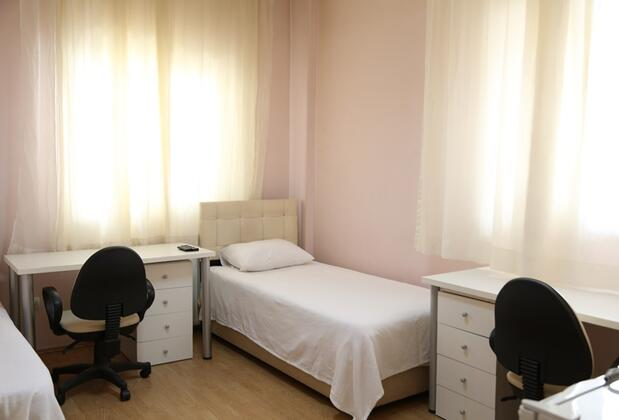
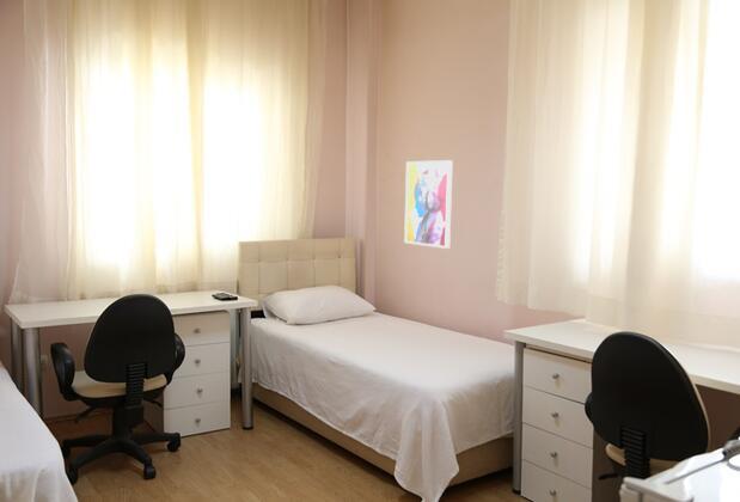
+ wall art (427, 203)
